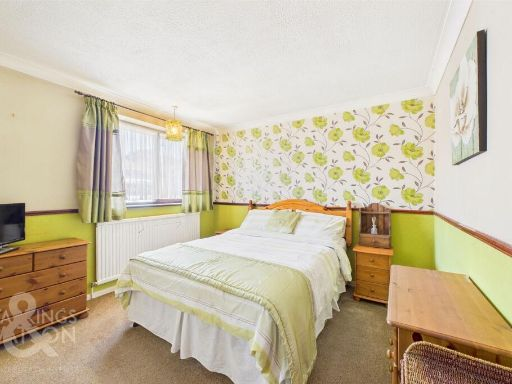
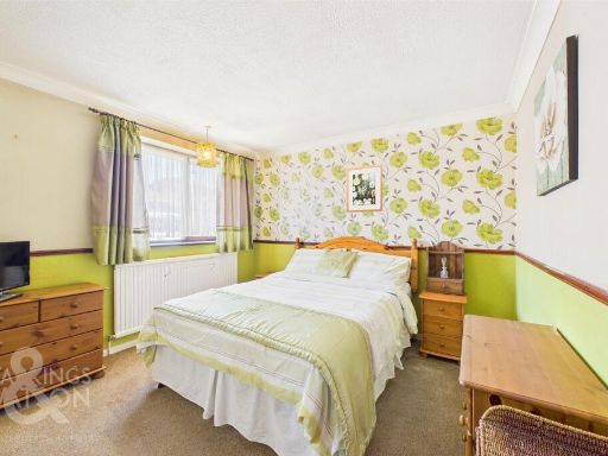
+ wall art (363, 189)
